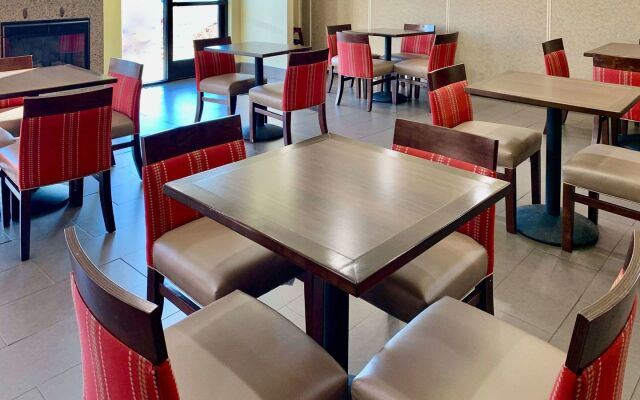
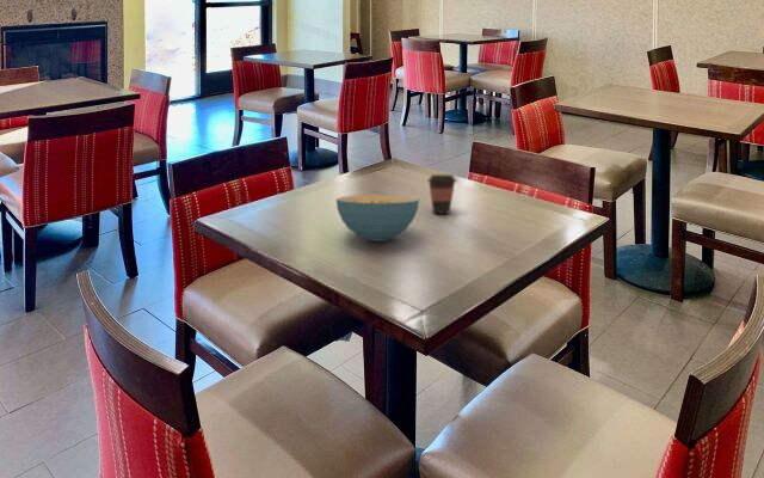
+ coffee cup (440, 194)
+ cereal bowl (377, 219)
